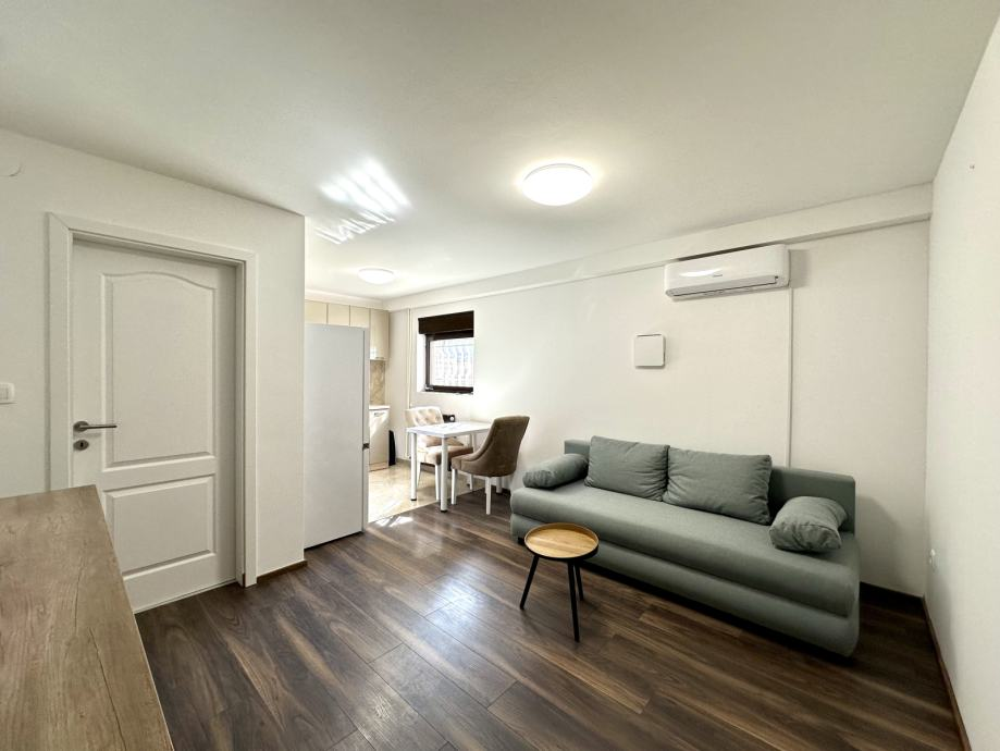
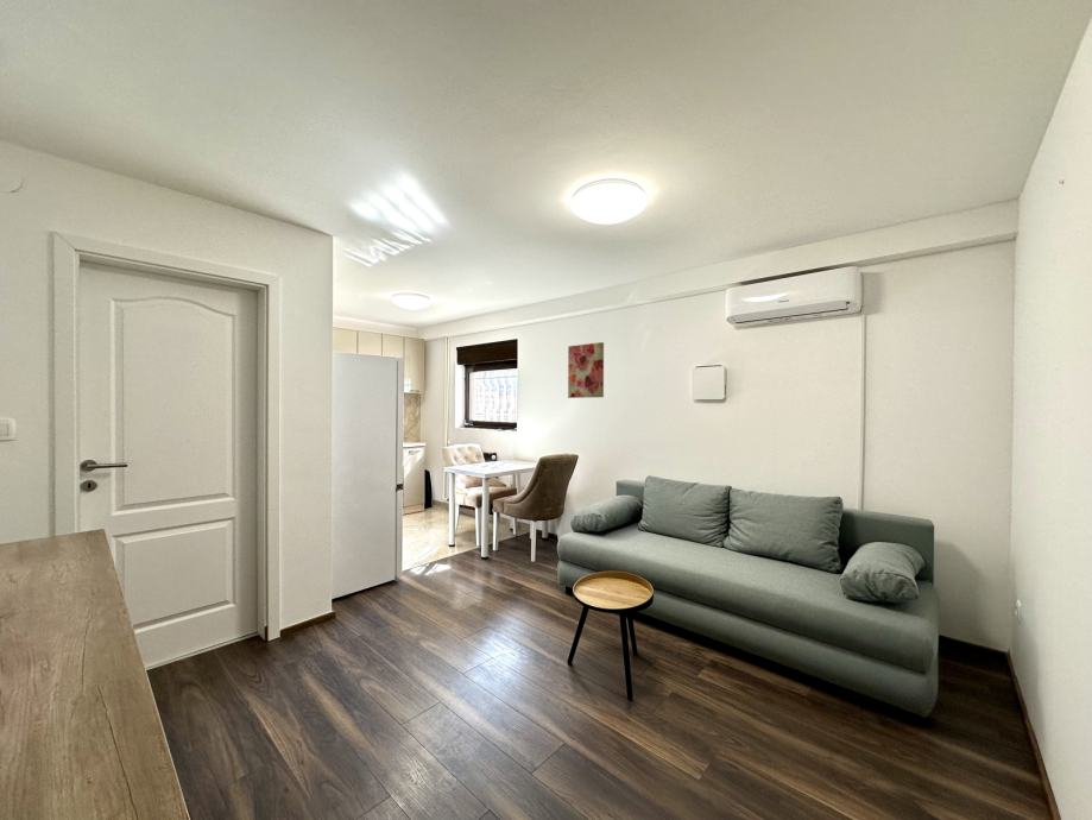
+ wall art (585, 371)
